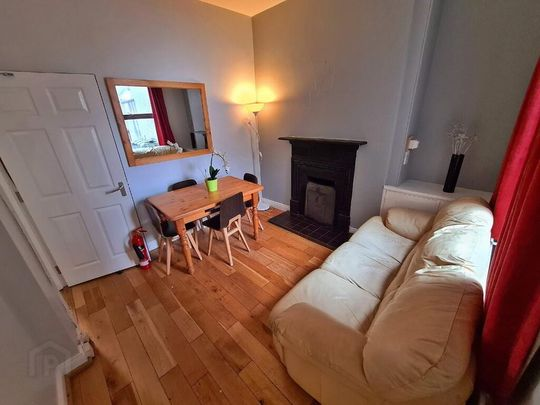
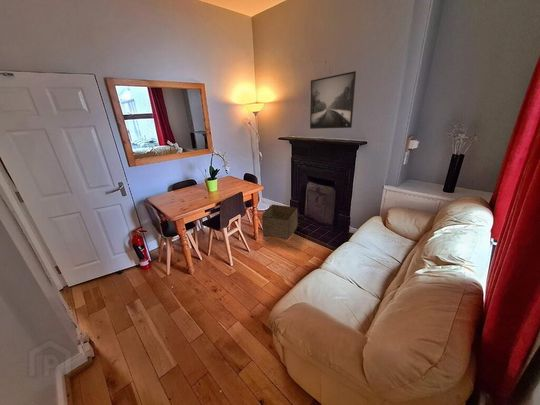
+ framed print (330, 103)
+ storage bin (280, 221)
